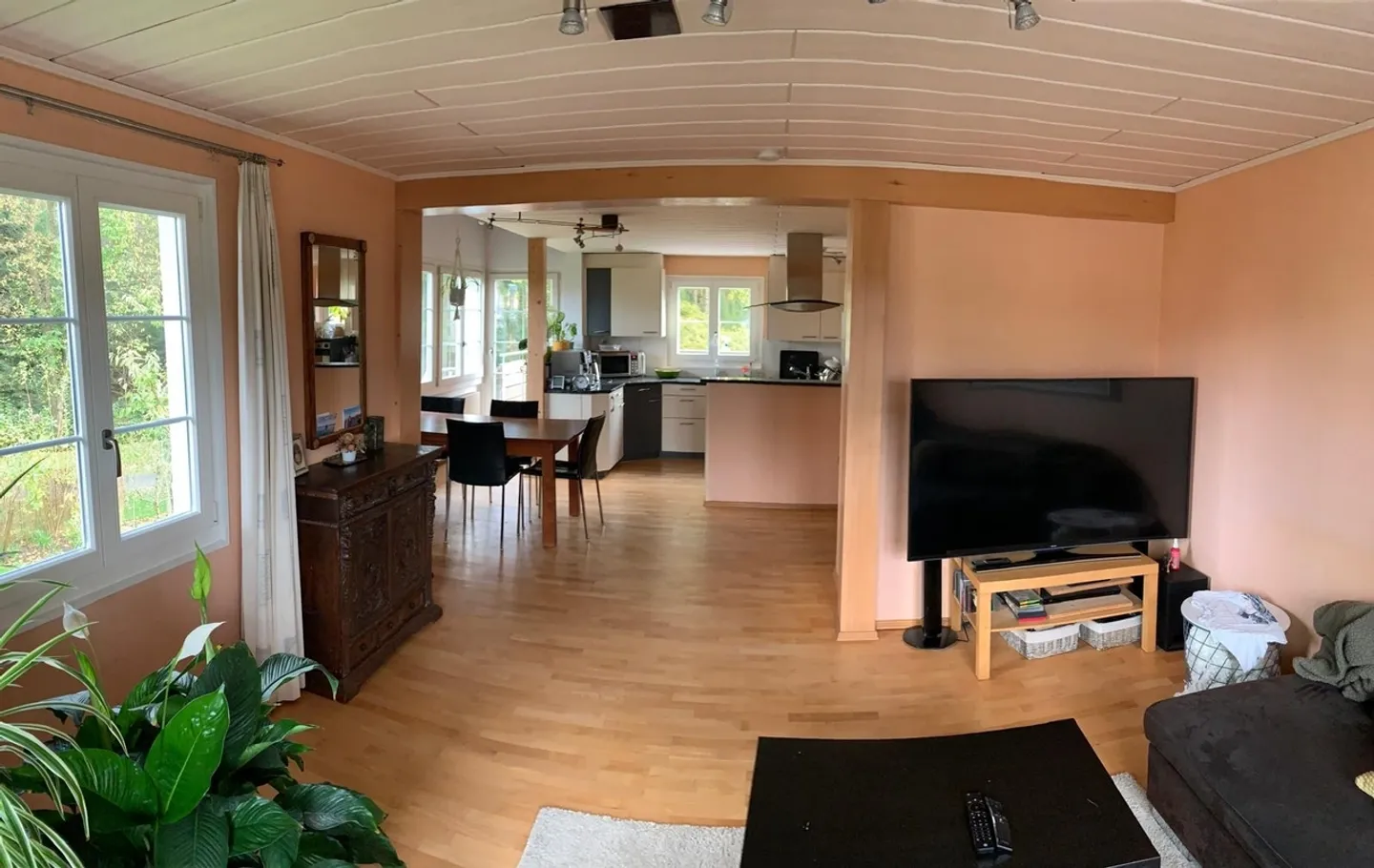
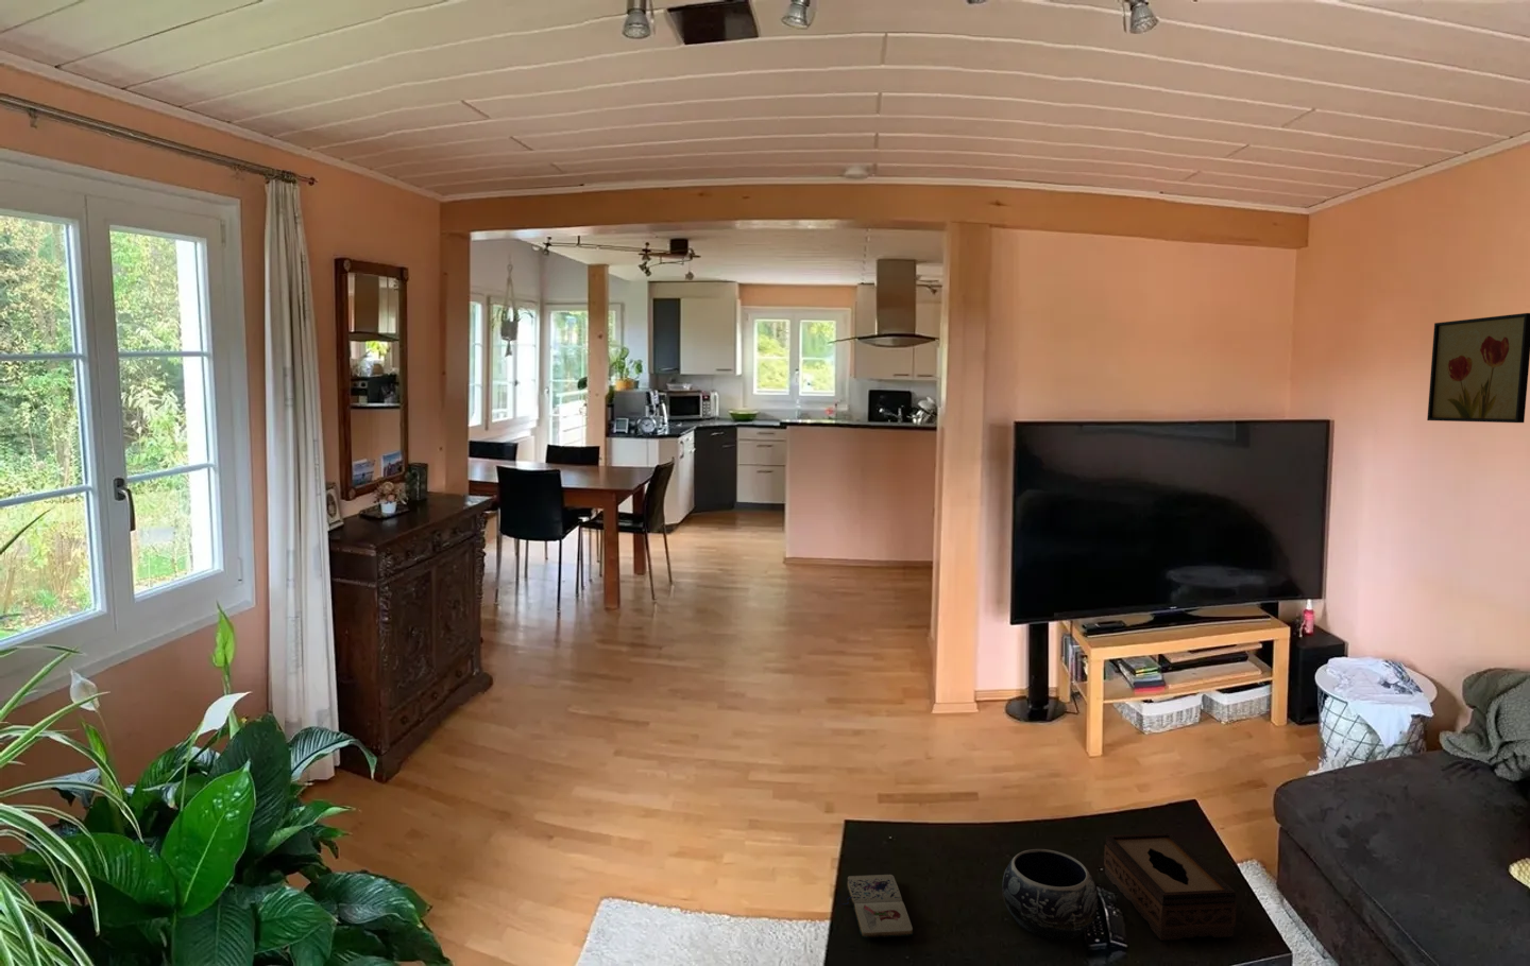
+ paperback book (874, 900)
+ decorative bowl (1049, 893)
+ tissue box (1166, 883)
+ wall art (1479, 369)
